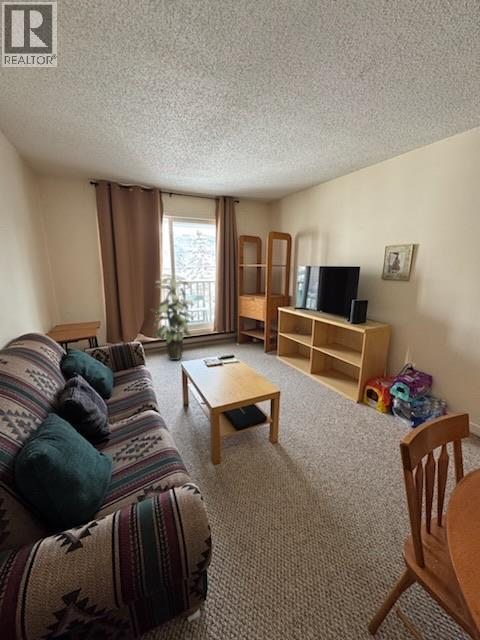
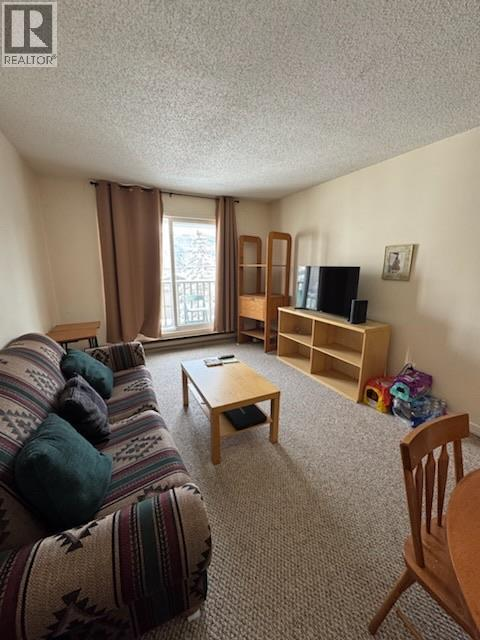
- indoor plant (171, 317)
